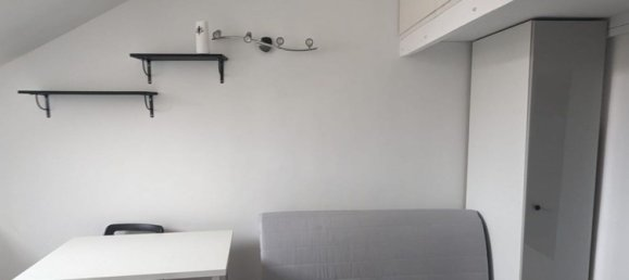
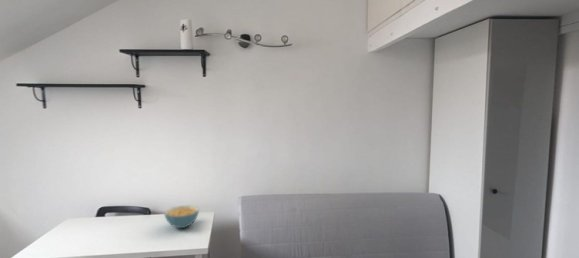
+ cereal bowl (182, 218)
